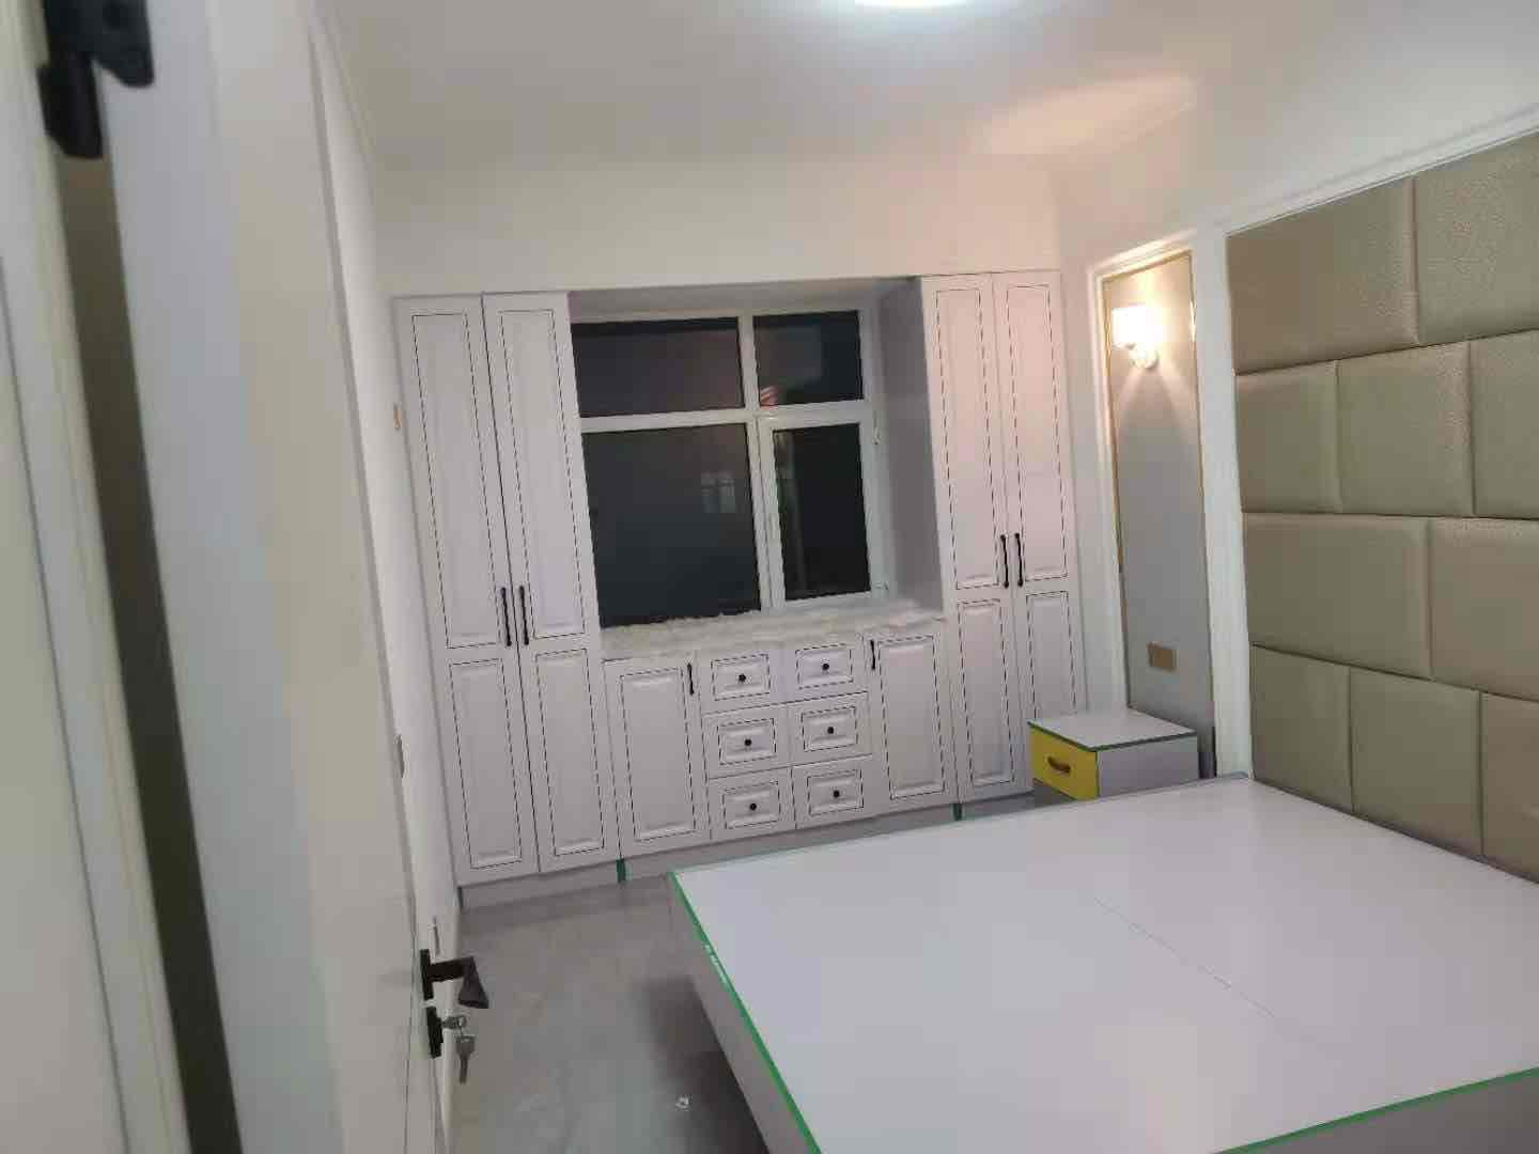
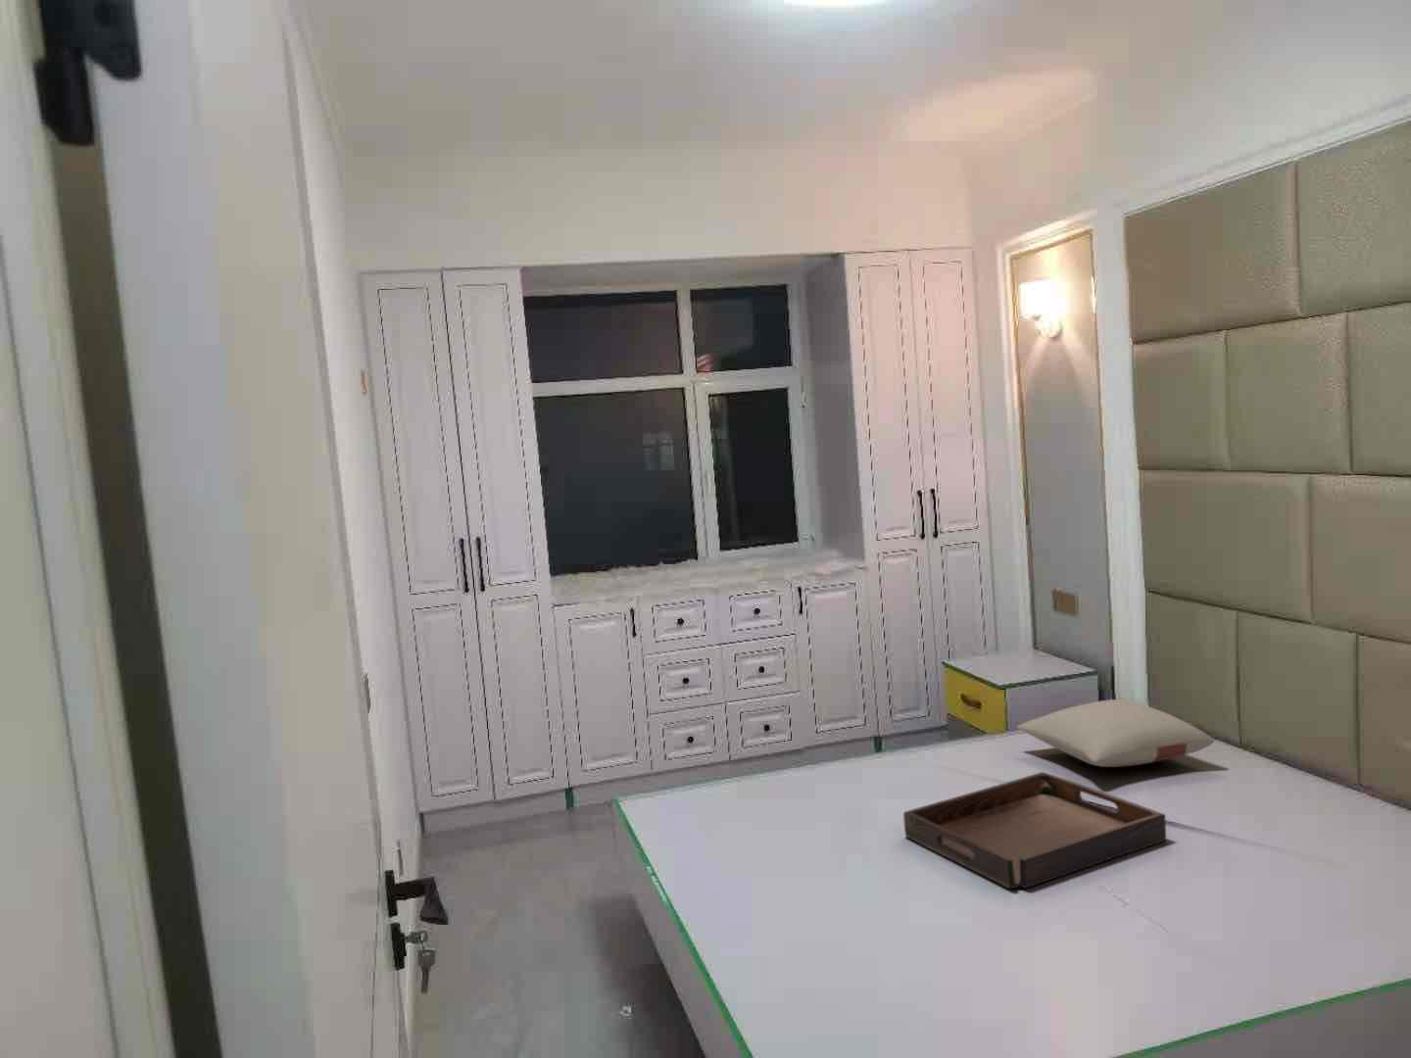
+ pillow (1110, 732)
+ serving tray (1030, 825)
